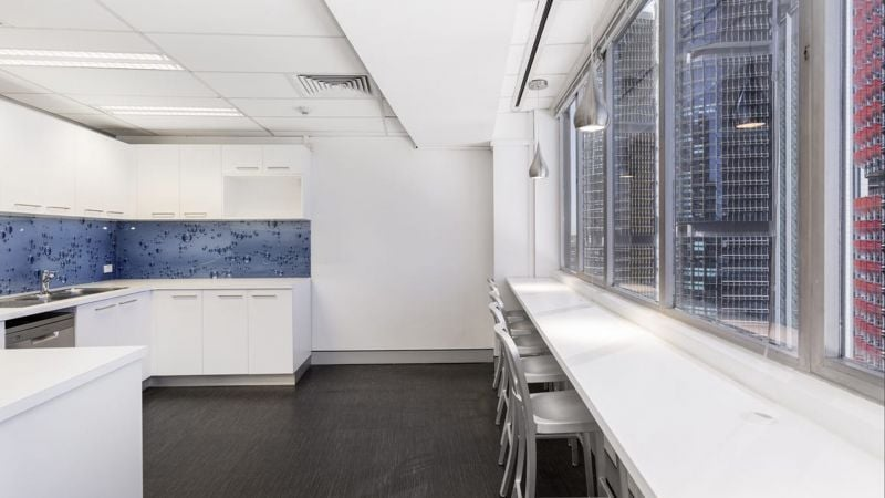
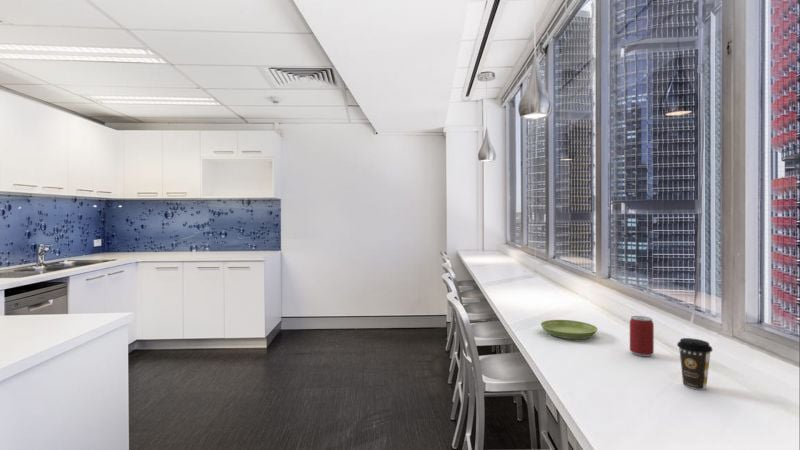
+ beer can (641, 335)
+ coffee cup (694, 363)
+ saucer (568, 329)
